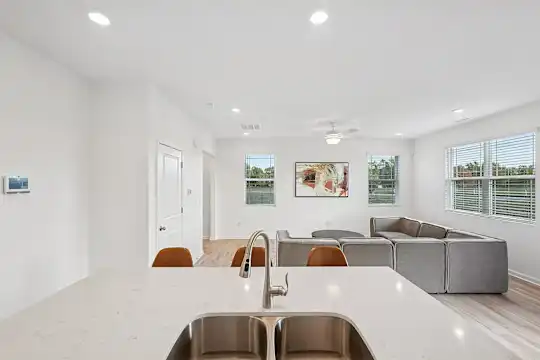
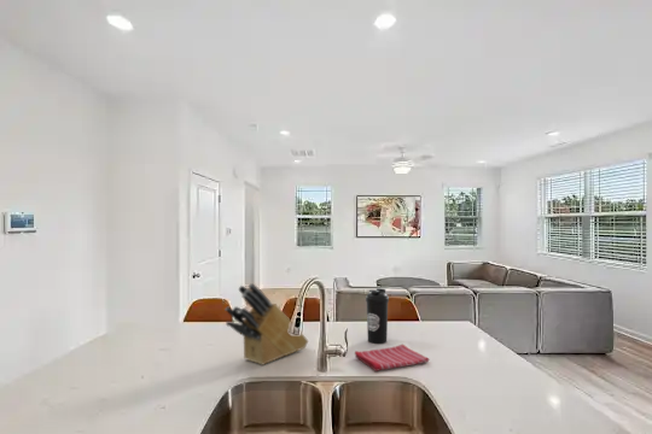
+ dish towel (390, 357)
+ knife block (268, 317)
+ water bottle (377, 315)
